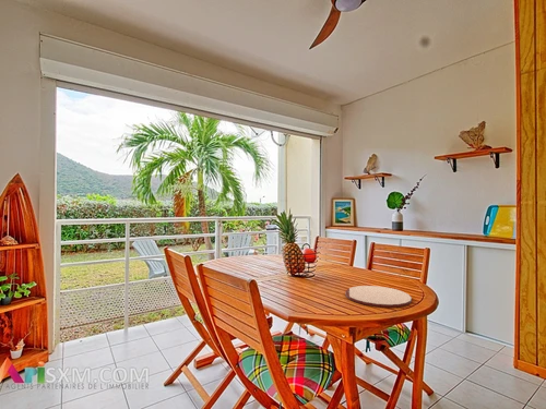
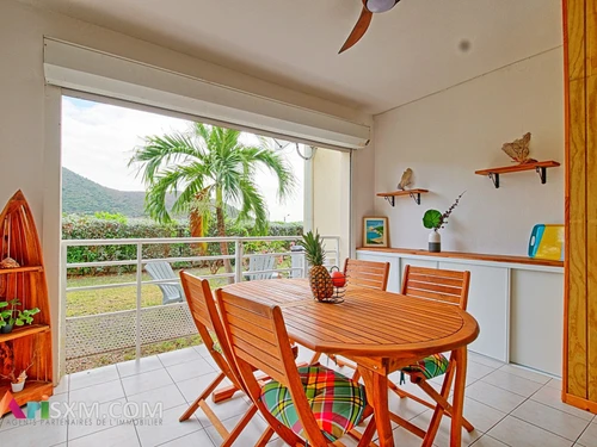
- plate (377, 294)
